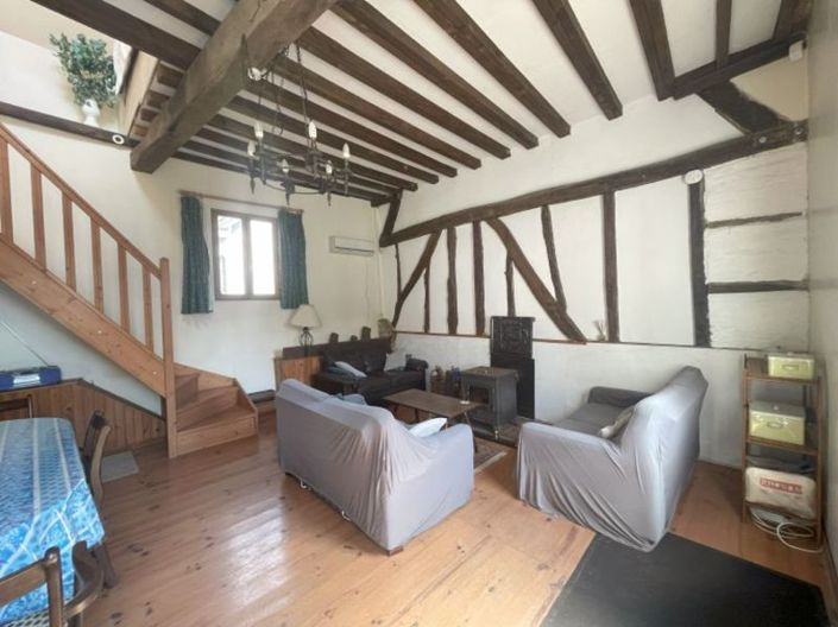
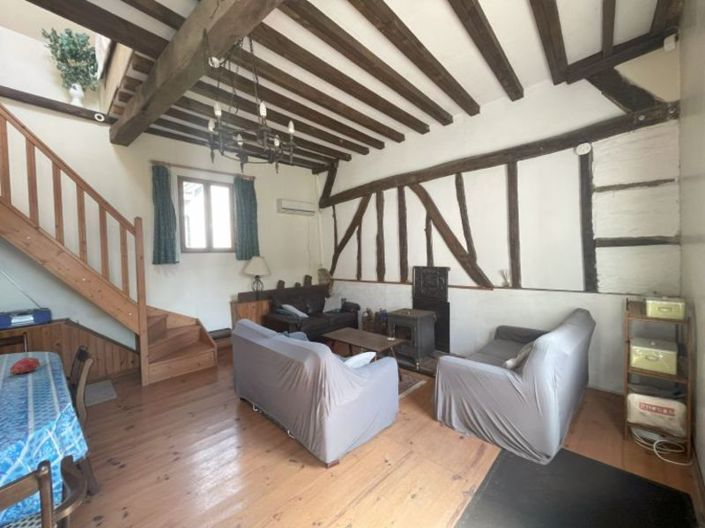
+ fruit (25, 364)
